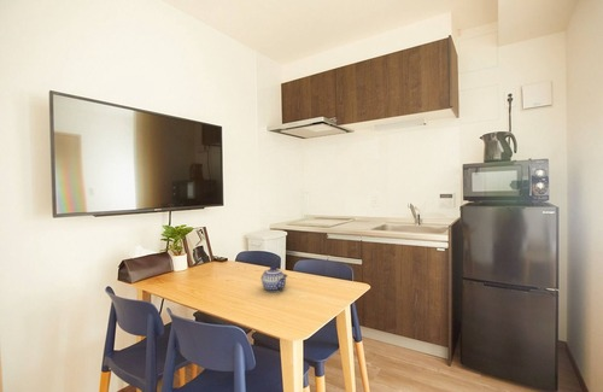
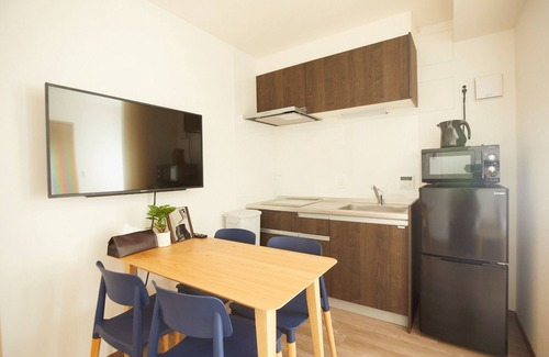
- teapot (274, 277)
